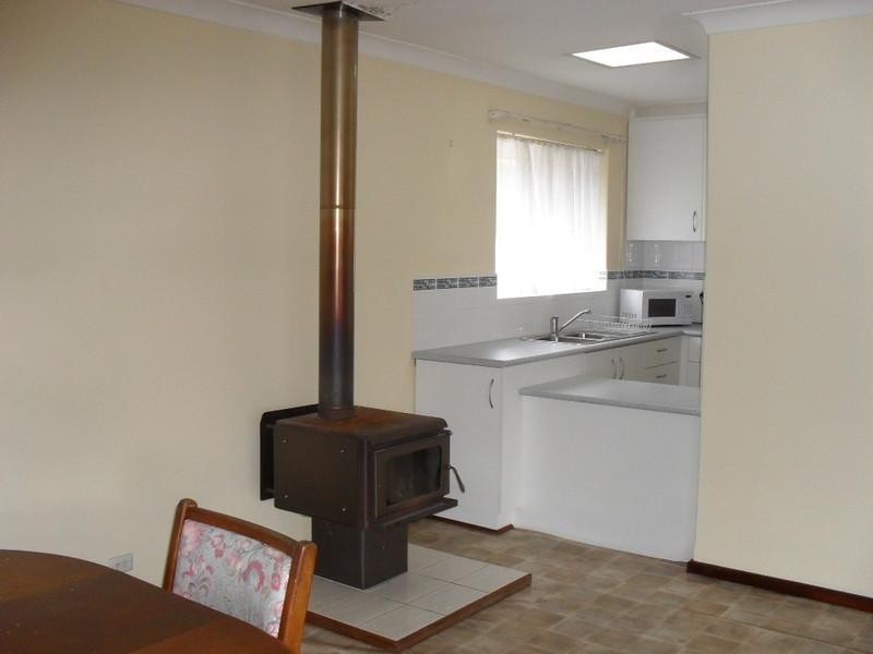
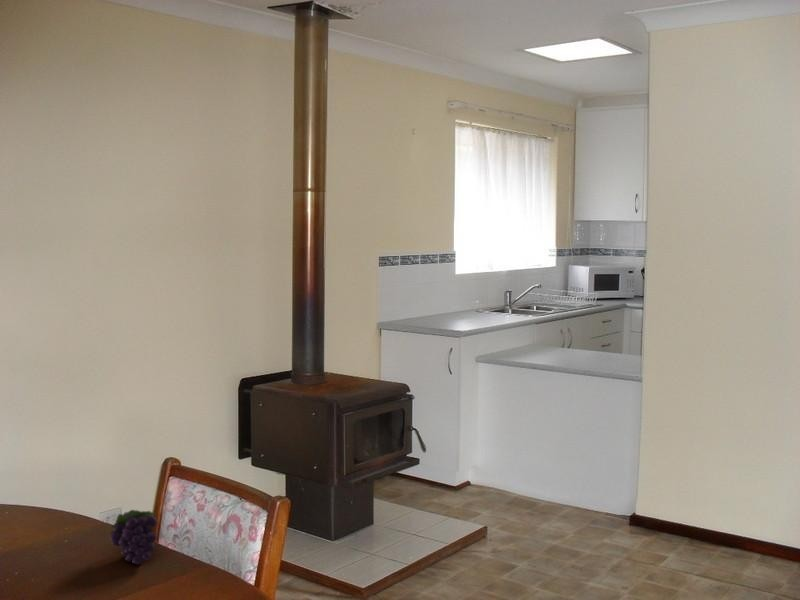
+ fruit (137, 531)
